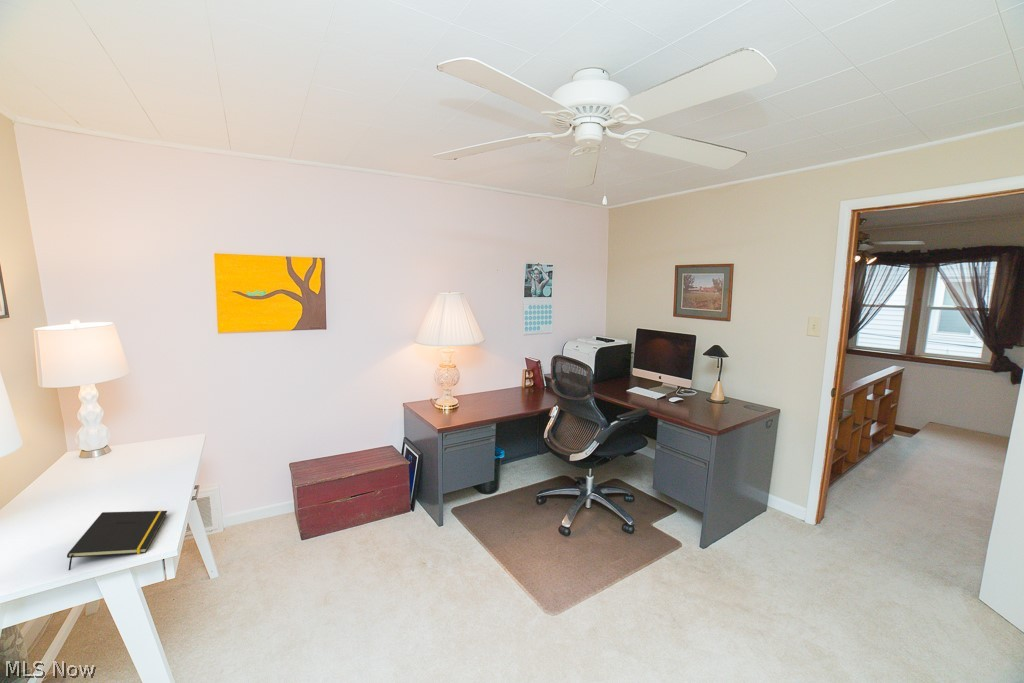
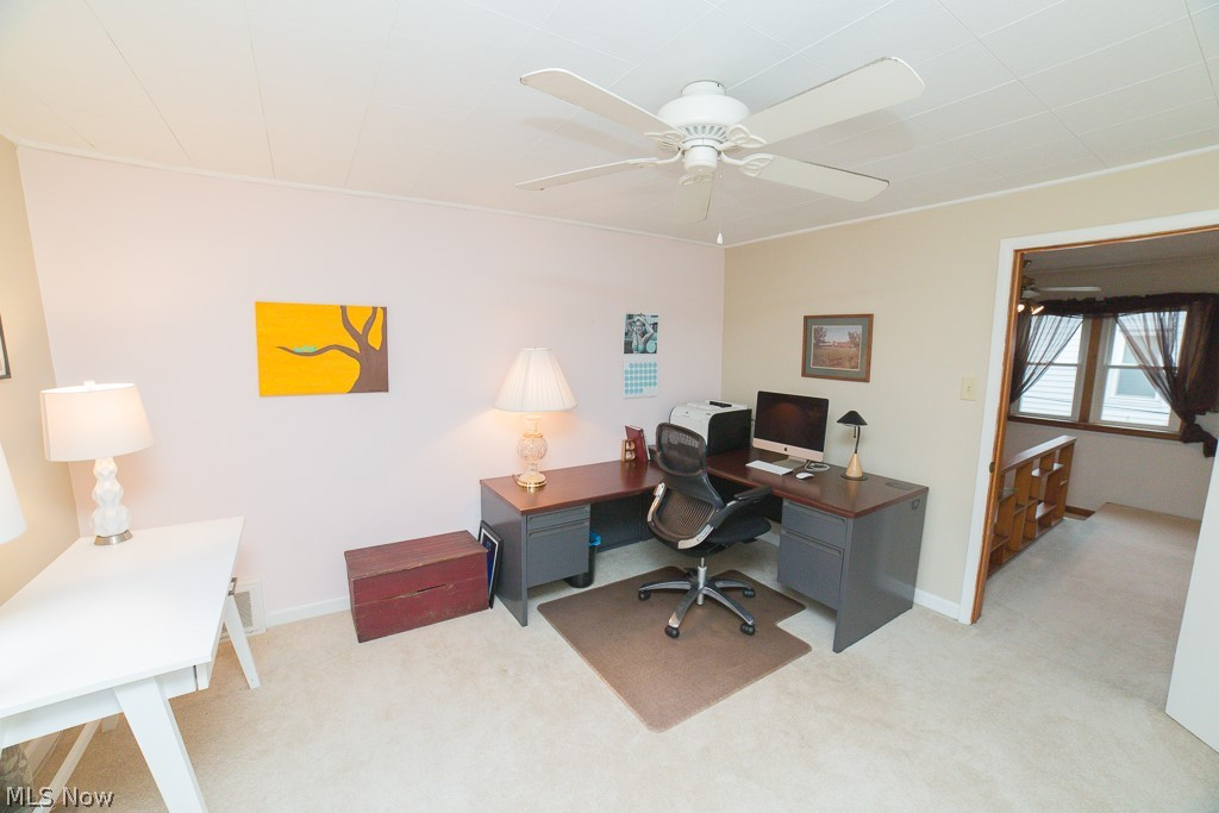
- notepad (122, 531)
